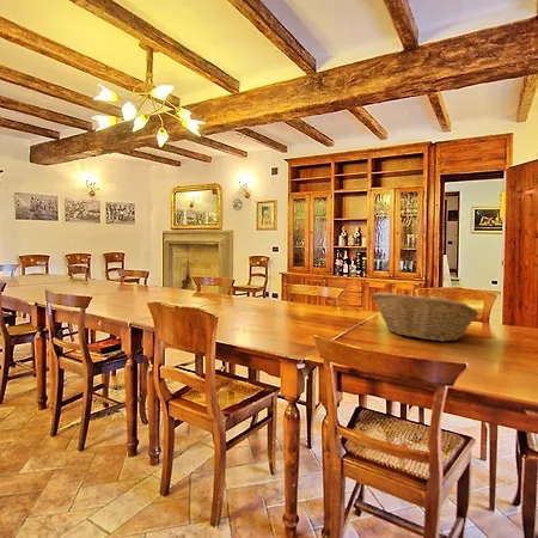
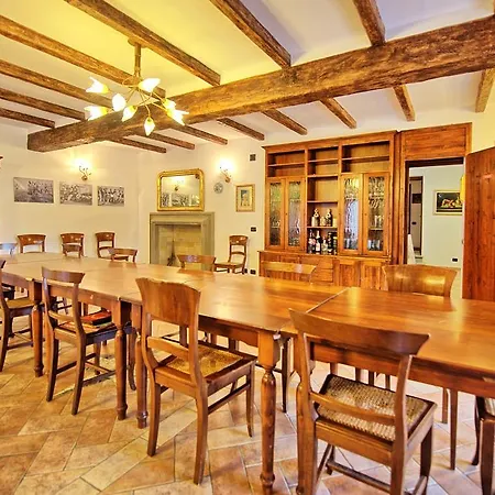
- fruit basket (421, 312)
